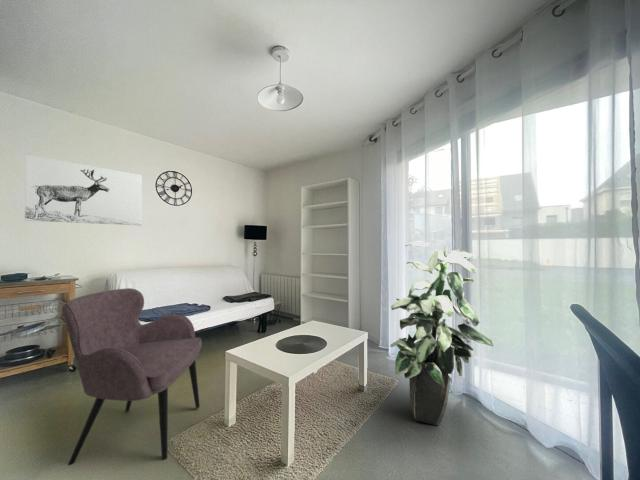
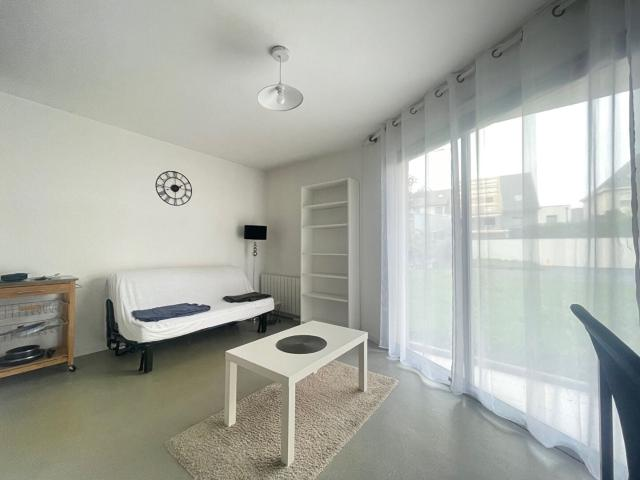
- wall art (91, 194)
- armchair (136, 362)
- indoor plant (430, 327)
